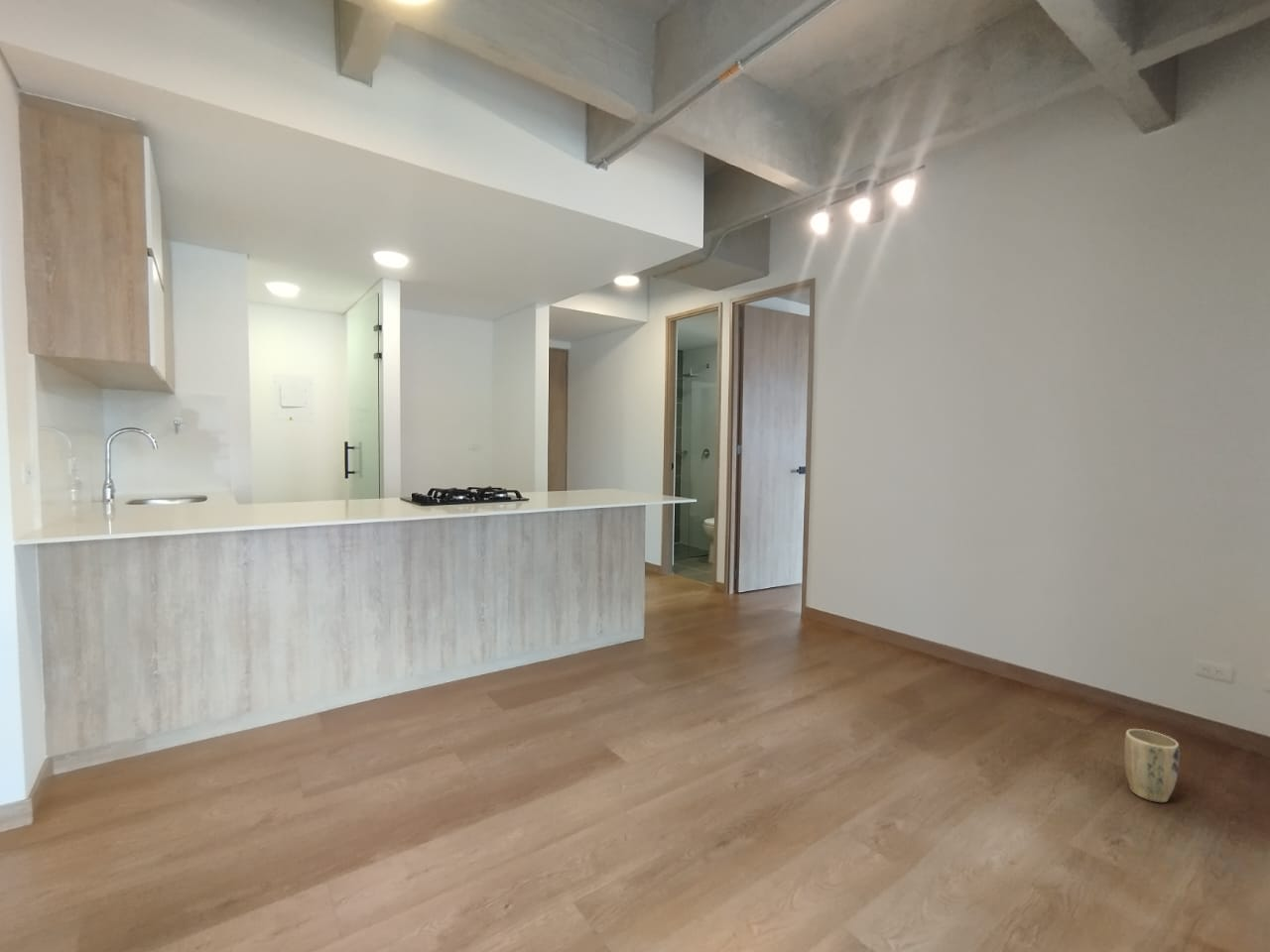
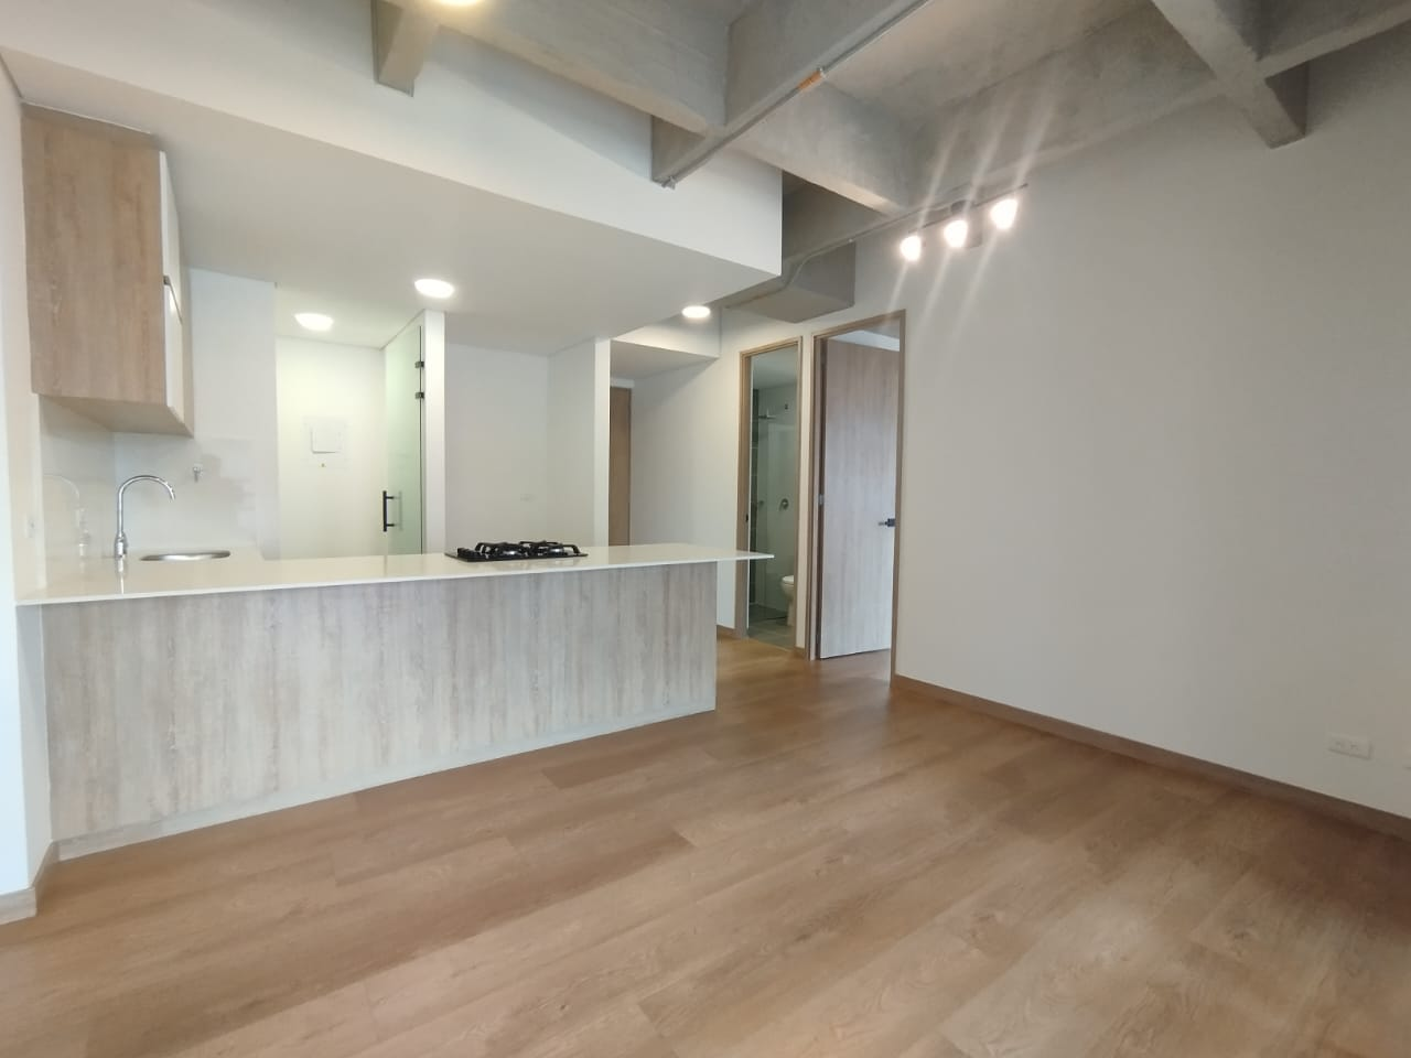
- plant pot (1150, 766)
